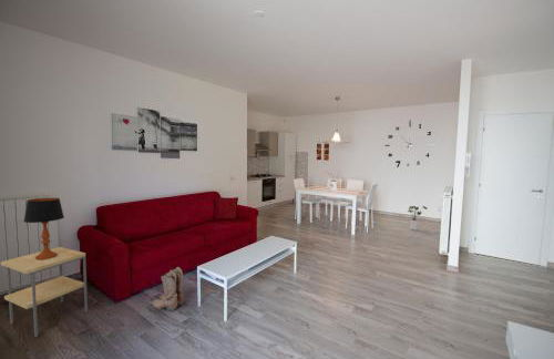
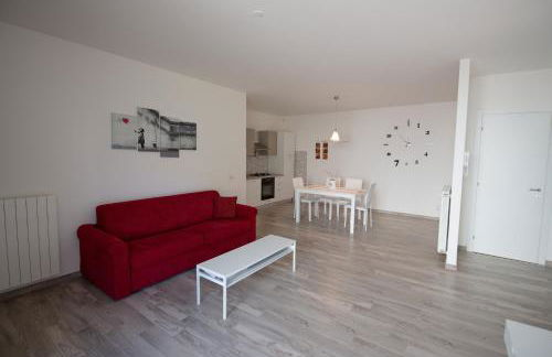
- table lamp (44, 228)
- boots (167, 286)
- house plant (414, 218)
- side table (47, 288)
